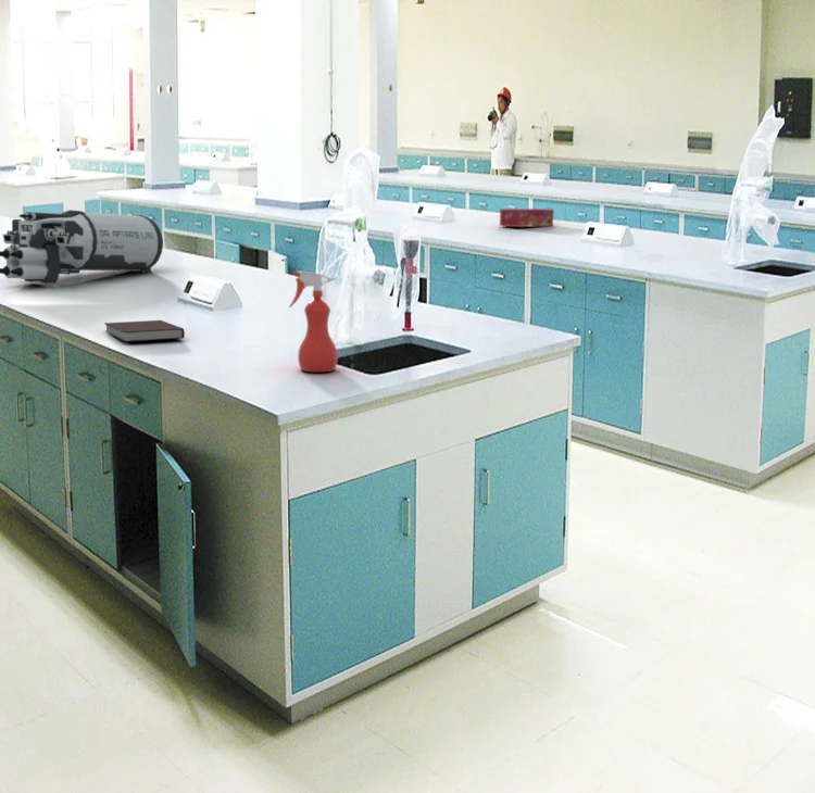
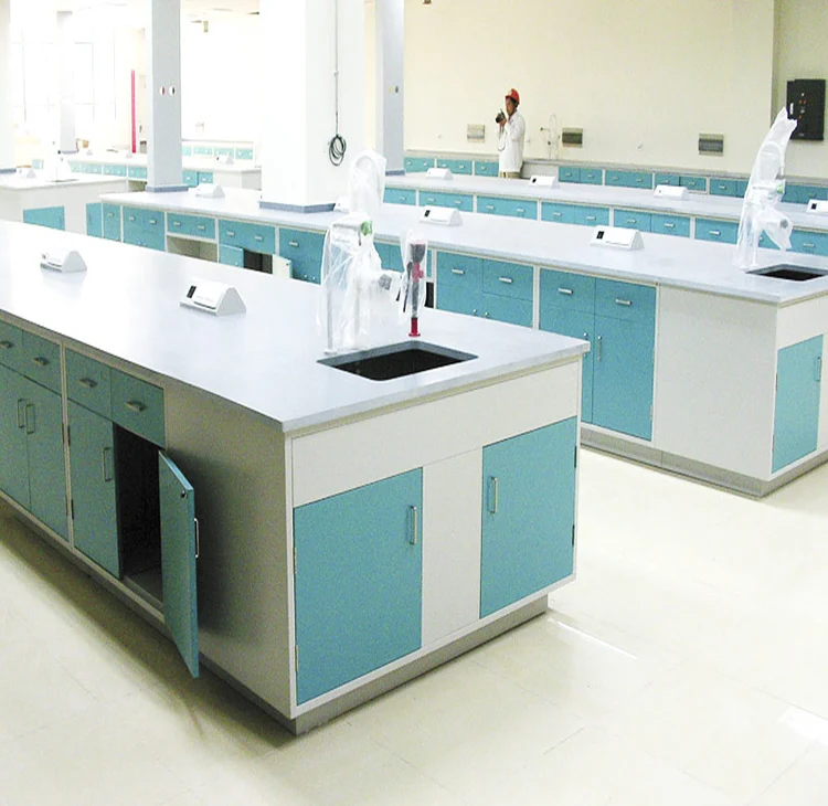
- laboratory equipment (78, 244)
- spray bottle (313, 320)
- notebook (143, 330)
- tissue box (526, 217)
